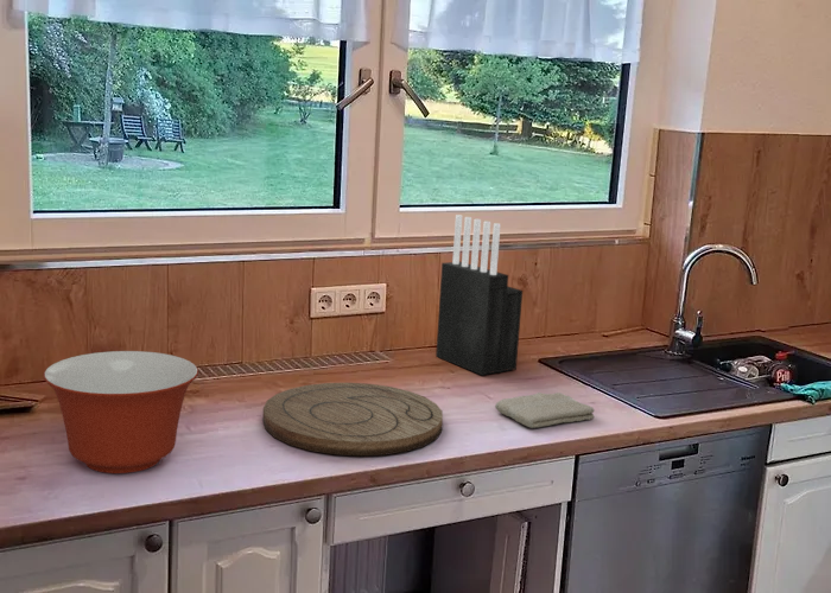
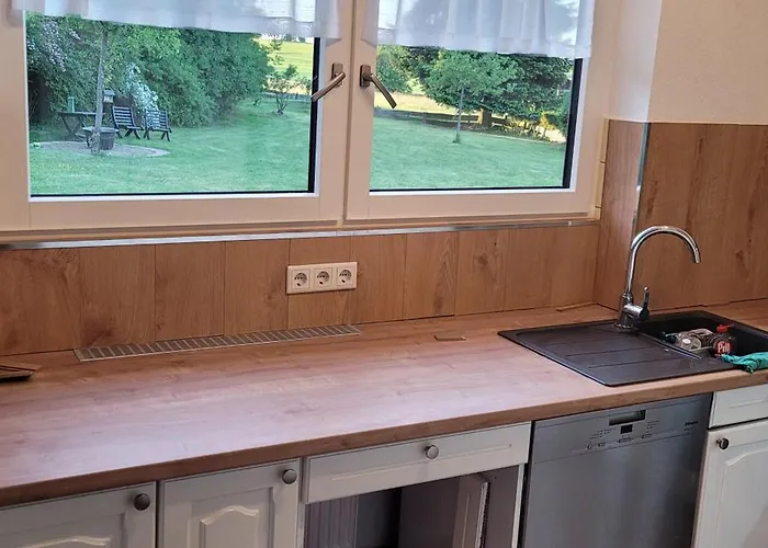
- knife block (483, 292)
- cutting board (353, 415)
- mixing bowl (122, 415)
- washcloth (546, 408)
